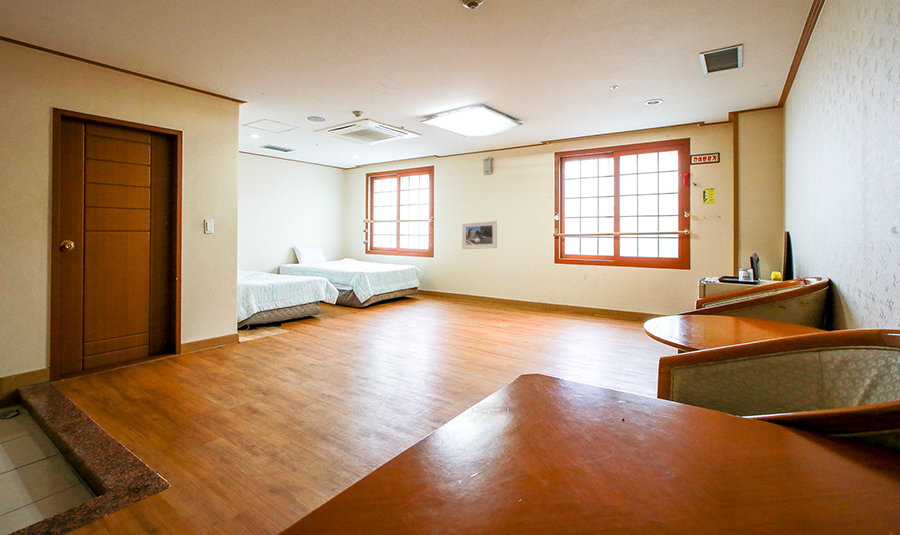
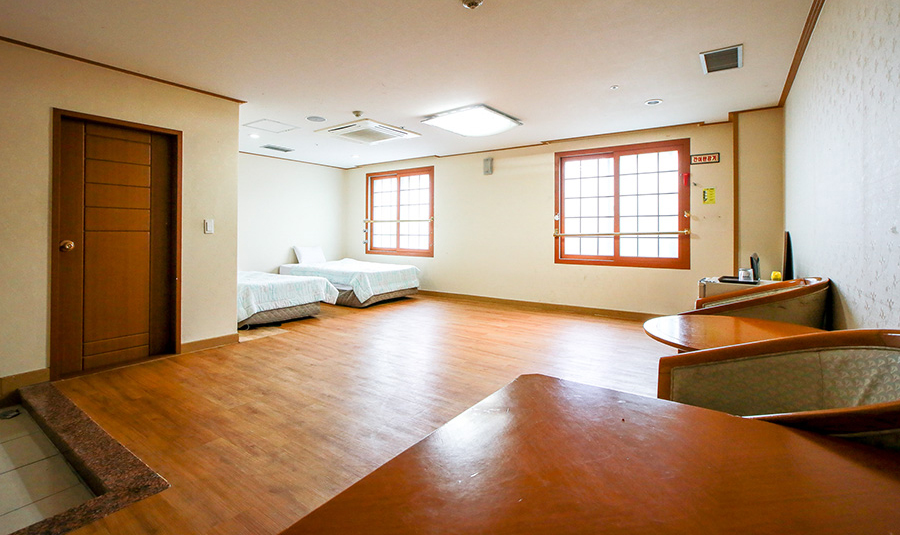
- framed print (479, 235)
